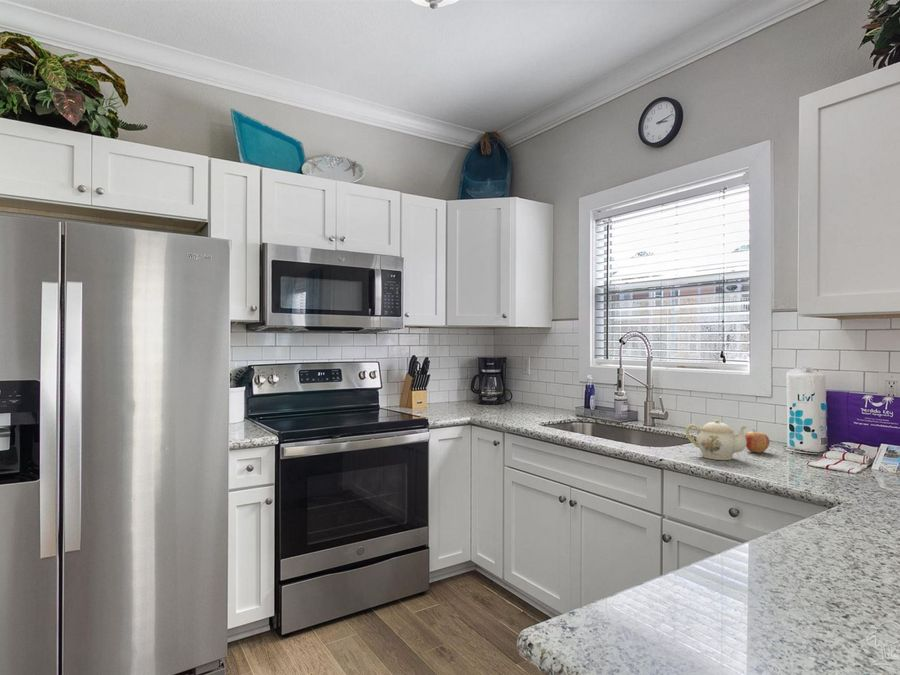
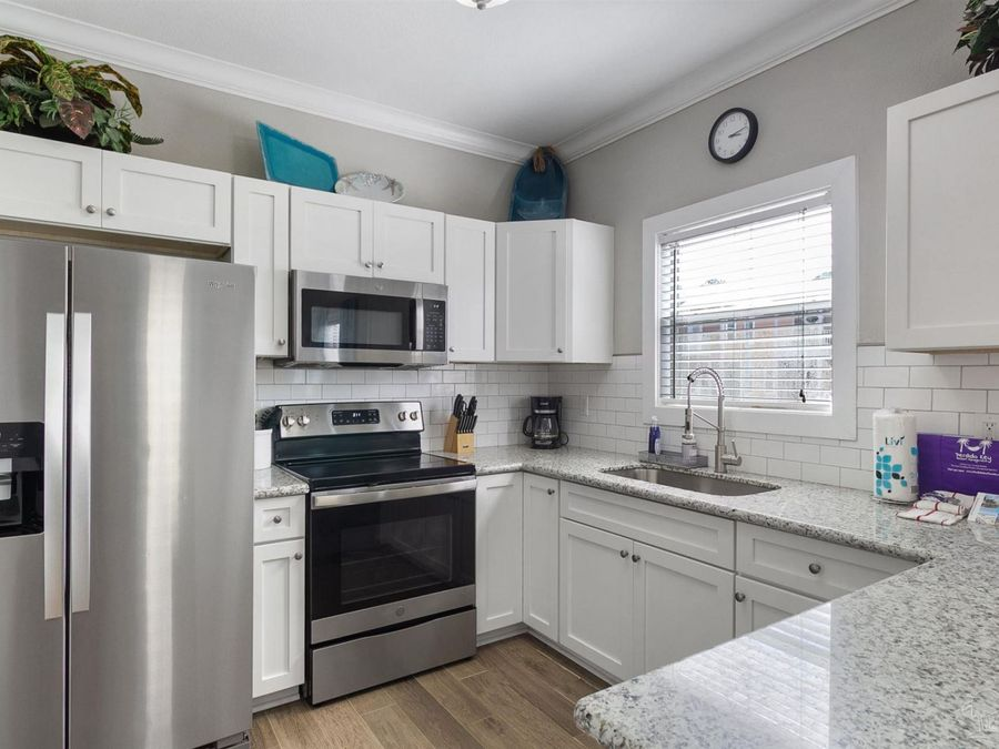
- fruit (756, 441)
- teapot (715, 438)
